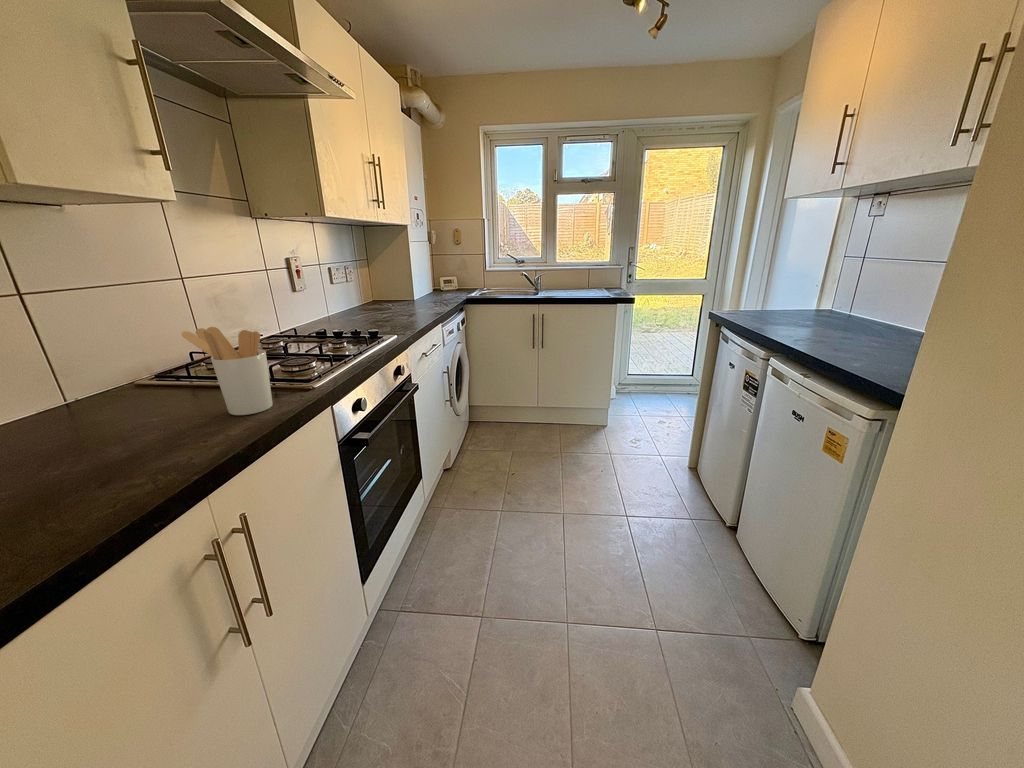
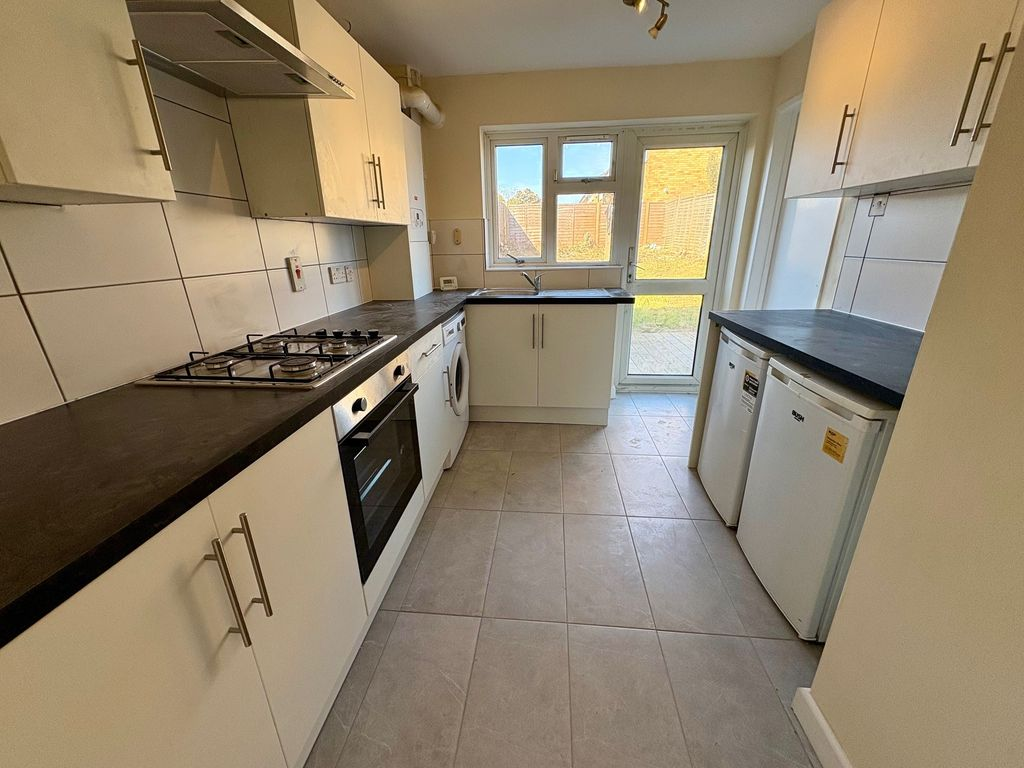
- utensil holder (231, 367)
